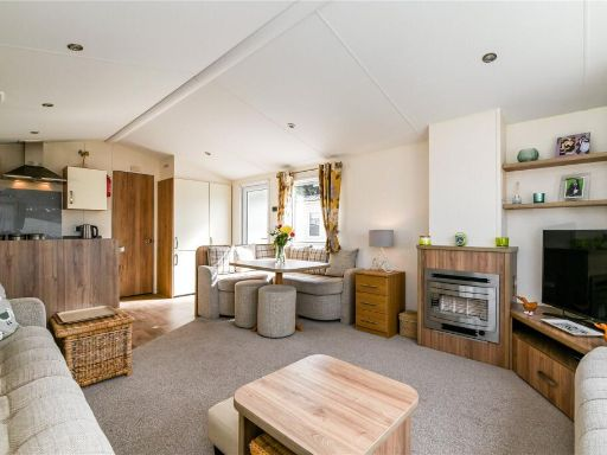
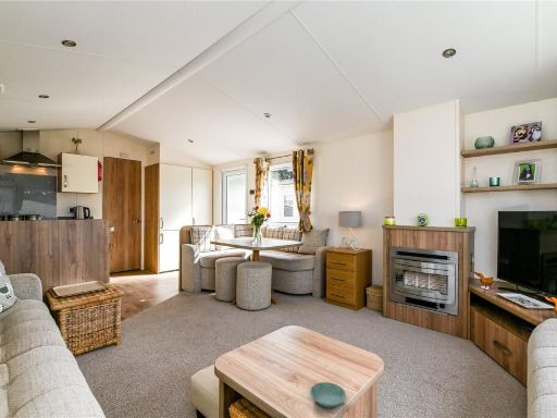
+ saucer (327, 395)
